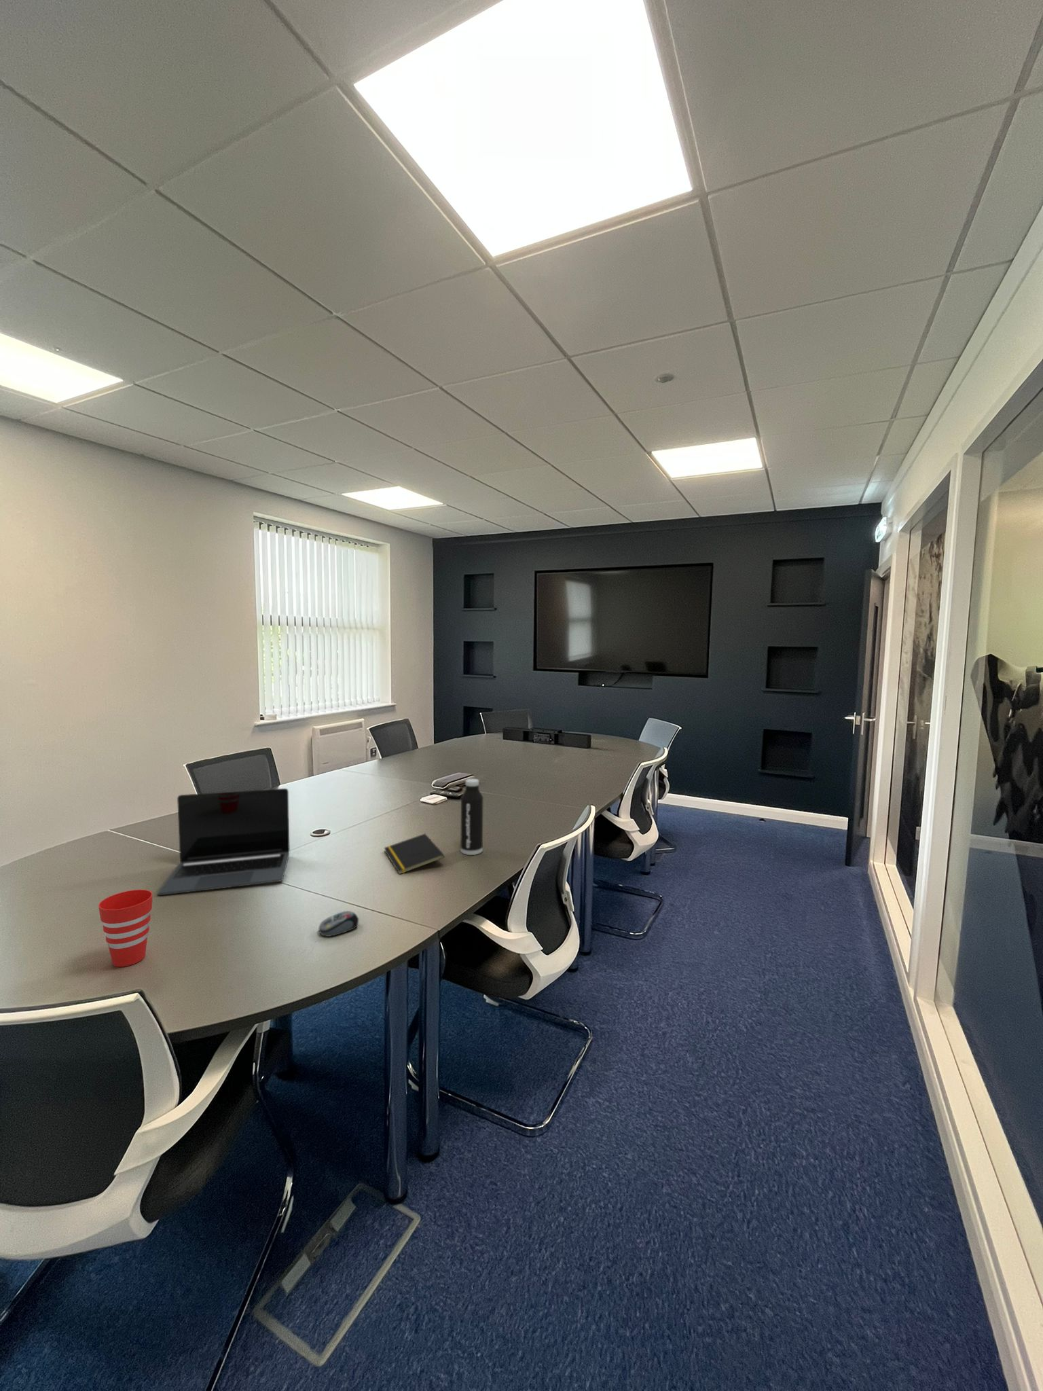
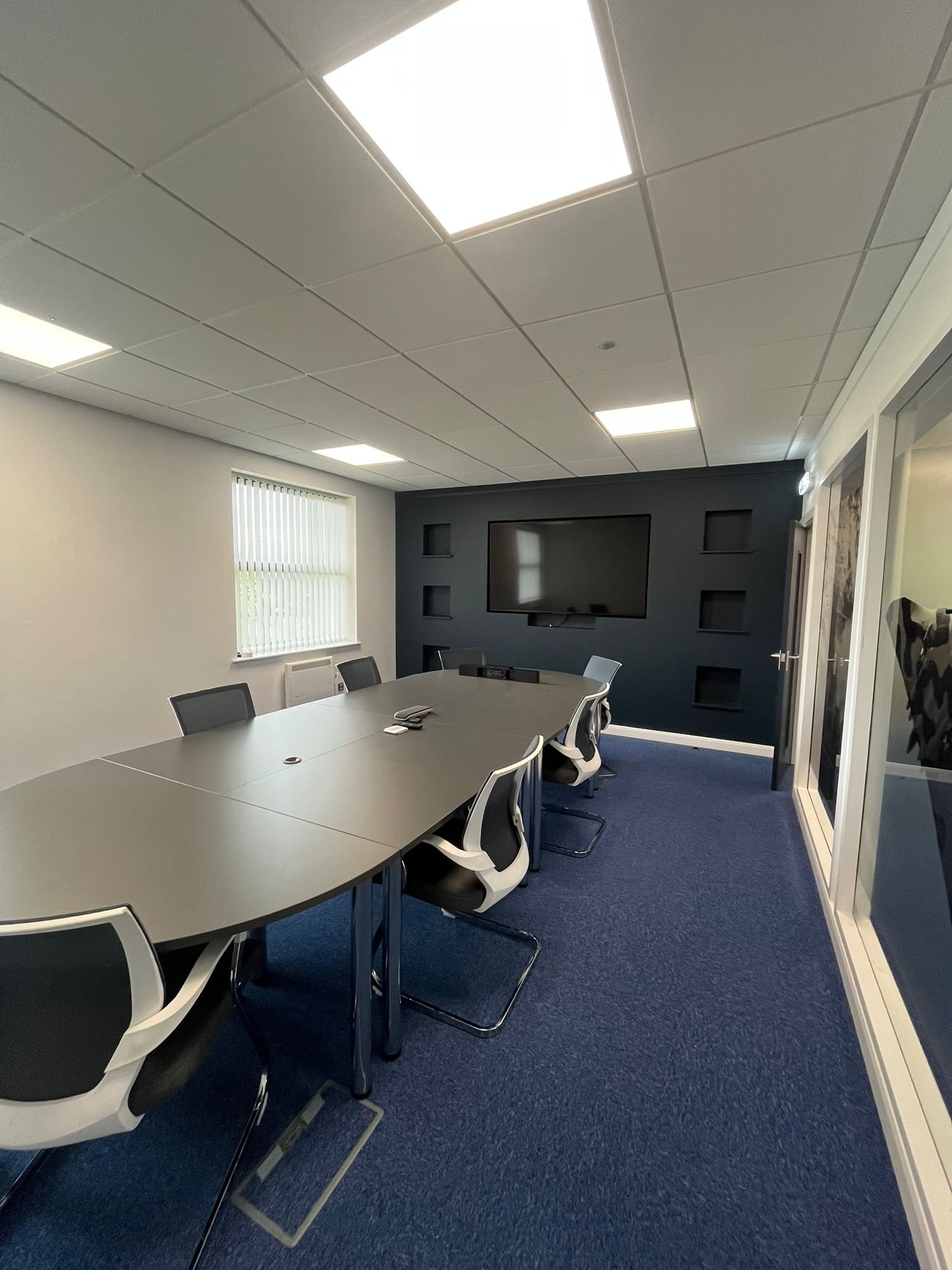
- laptop (228, 838)
- cup (128, 929)
- water bottle (471, 816)
- computer mouse (339, 921)
- notepad (413, 852)
